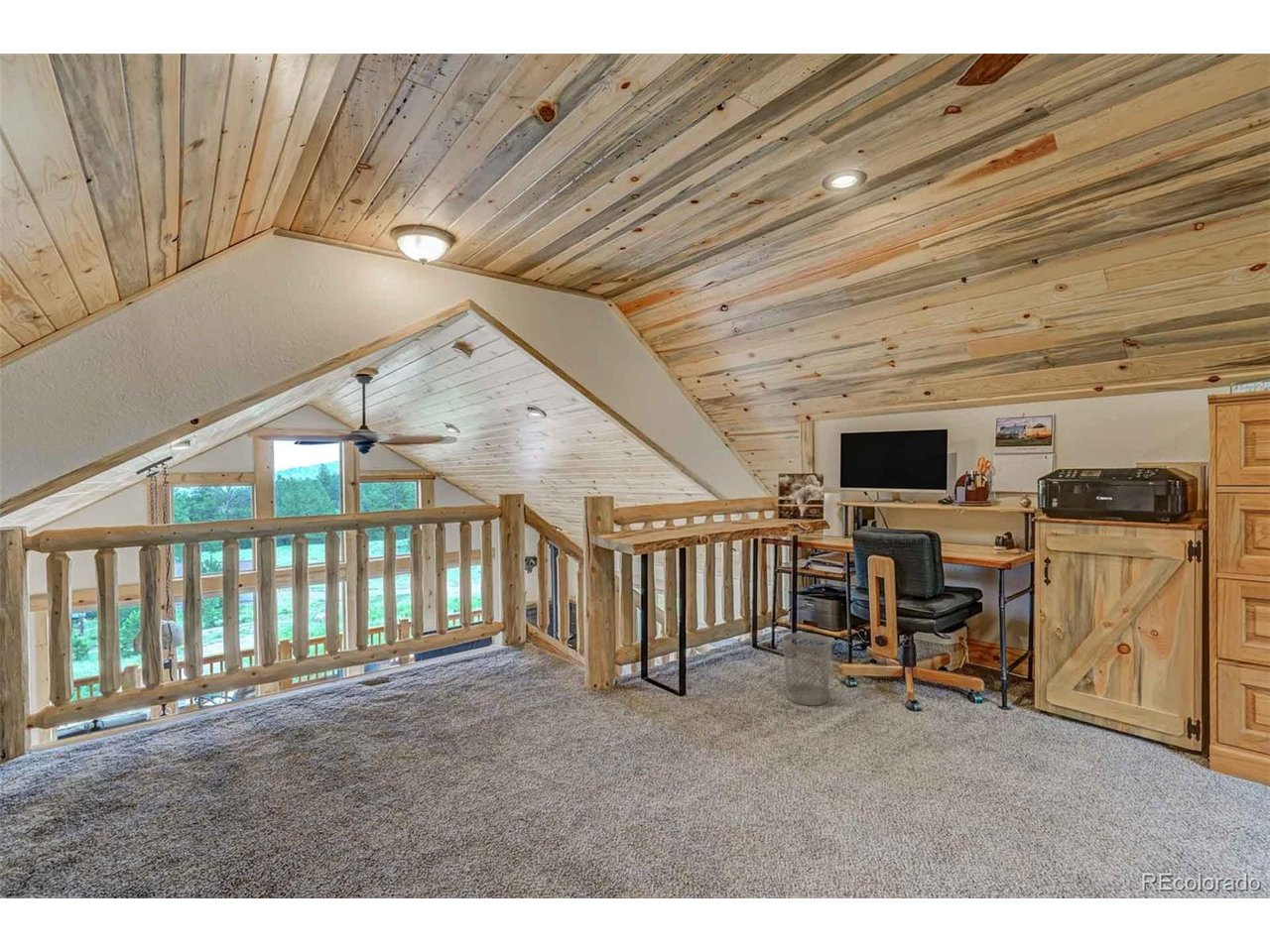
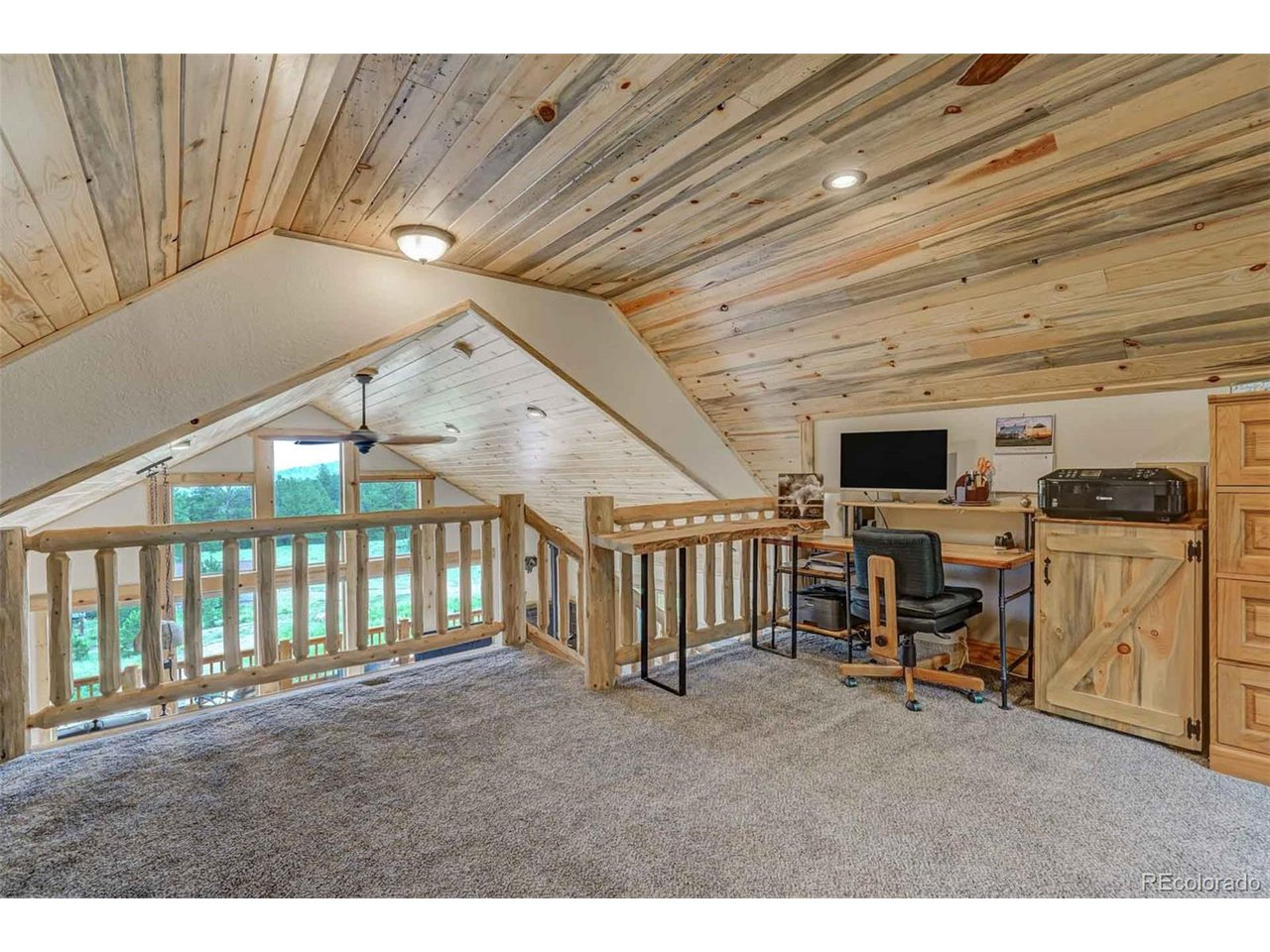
- wastebasket (806, 668)
